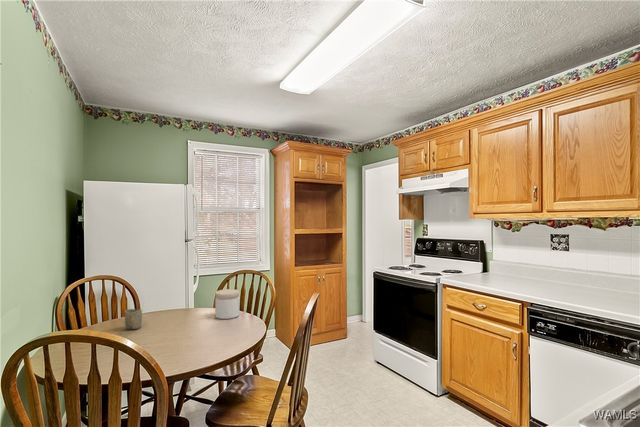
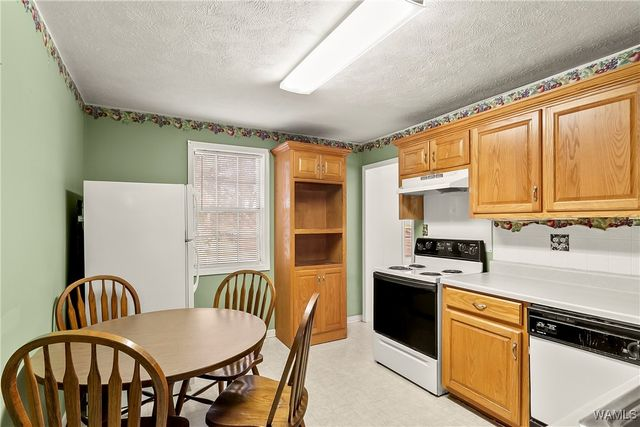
- cup (133, 319)
- jar (227, 303)
